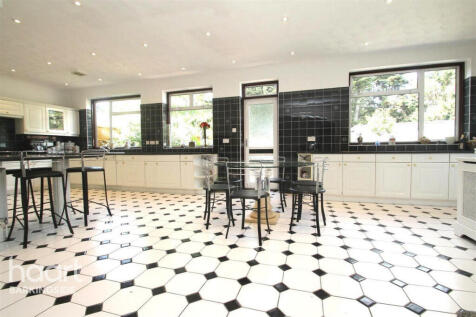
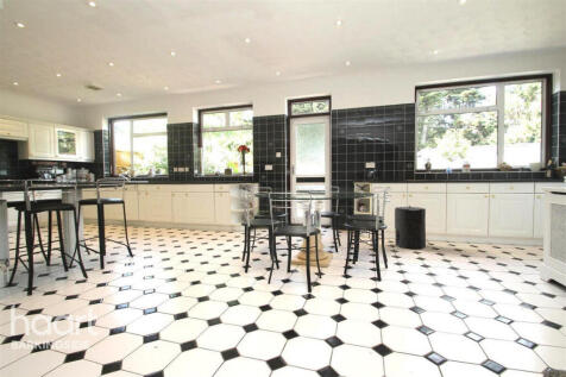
+ trash can (409, 225)
